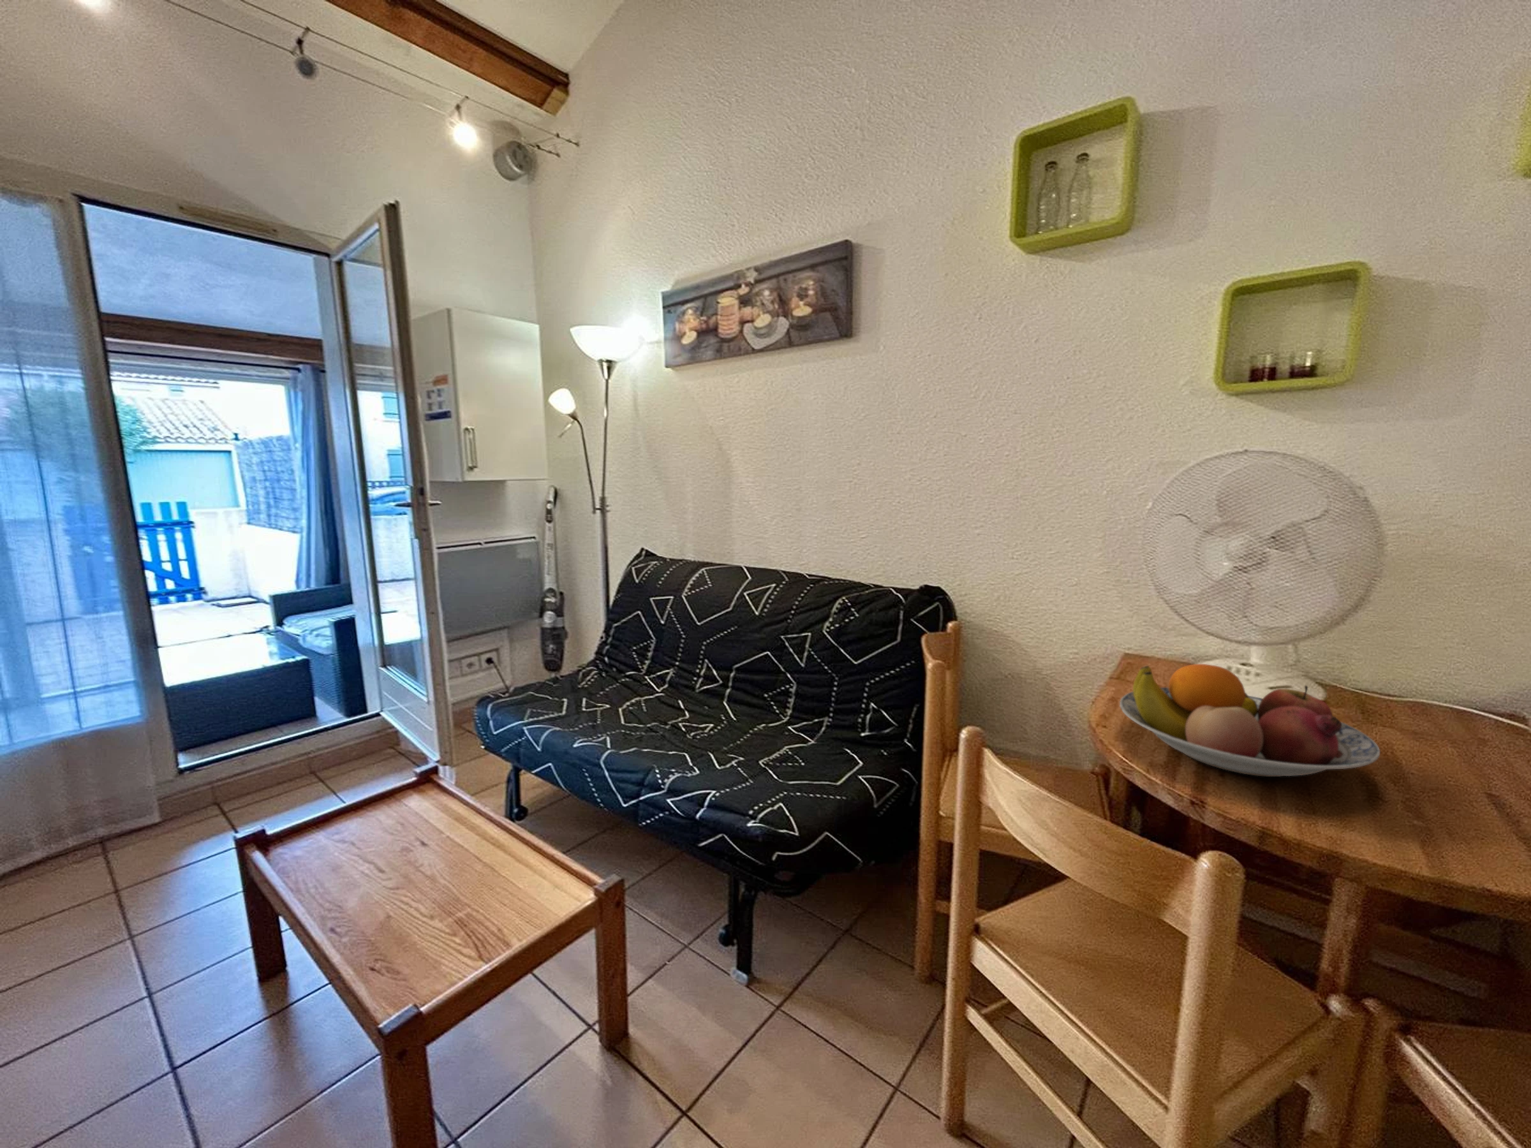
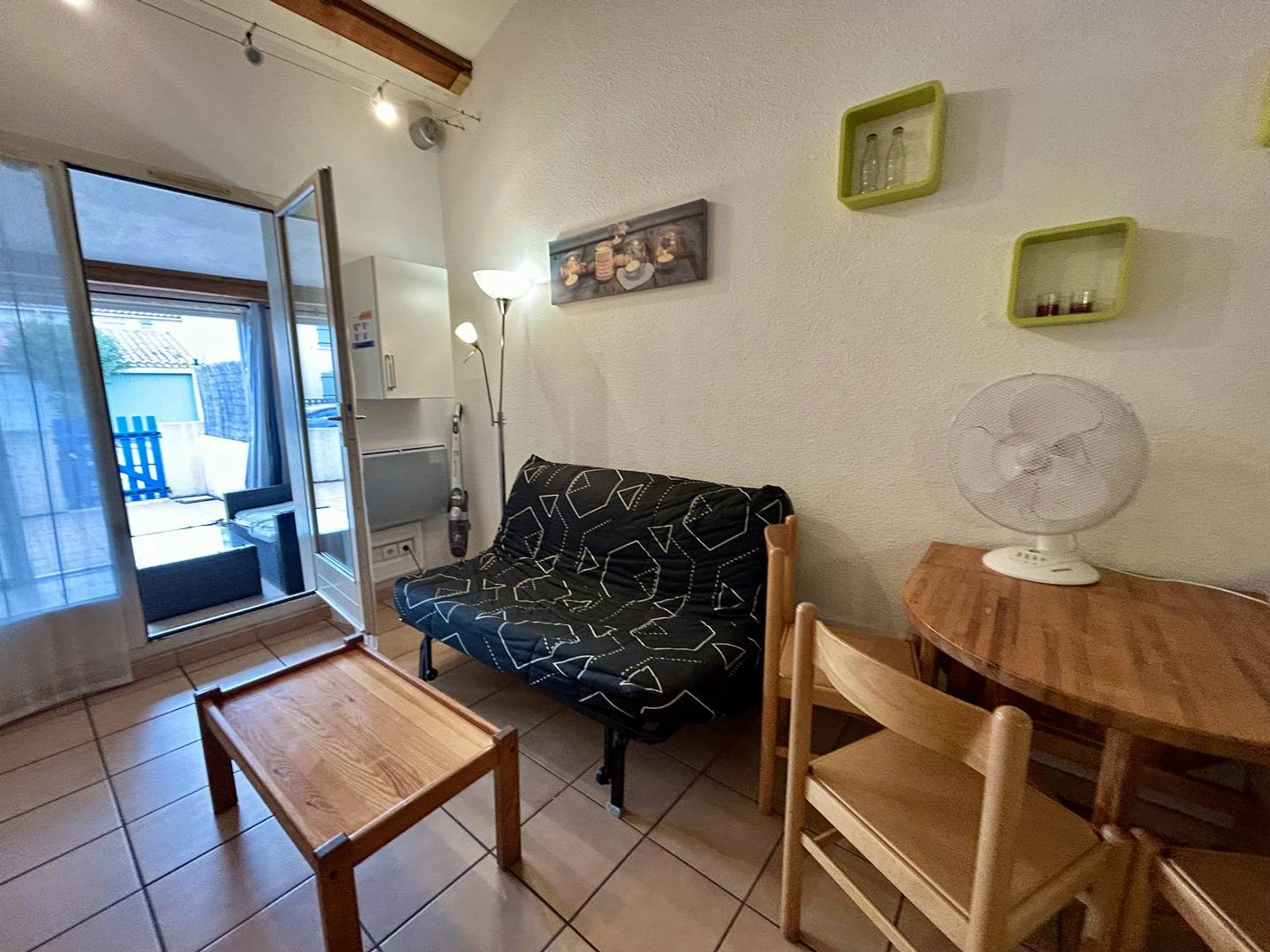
- fruit bowl (1238, 713)
